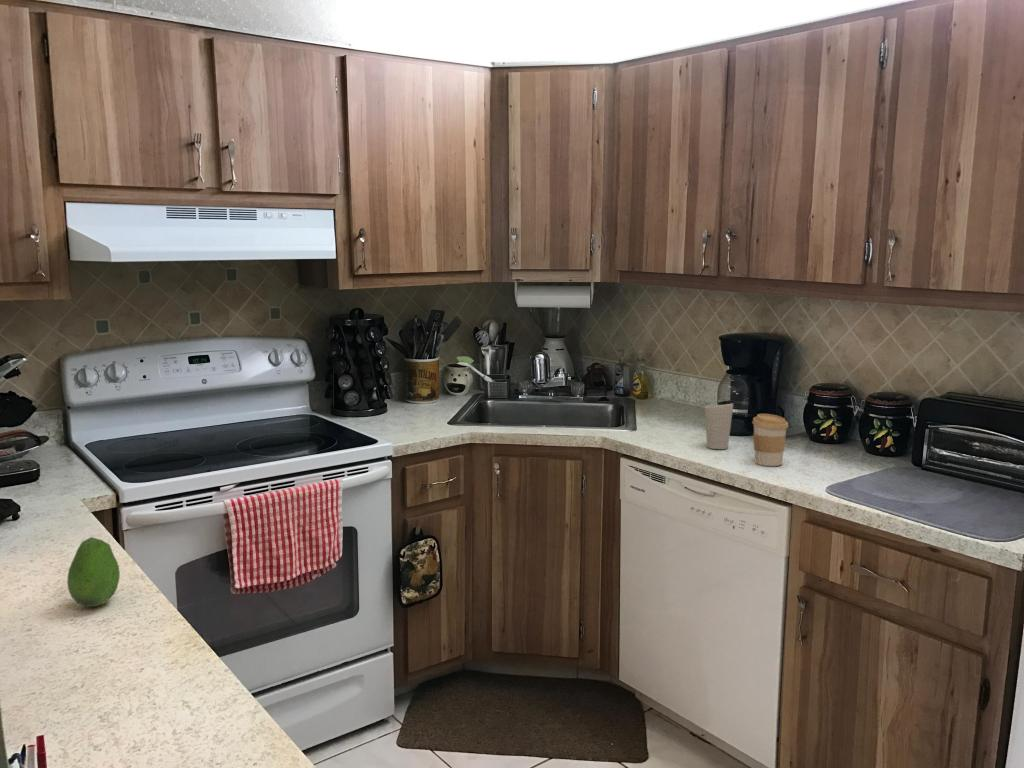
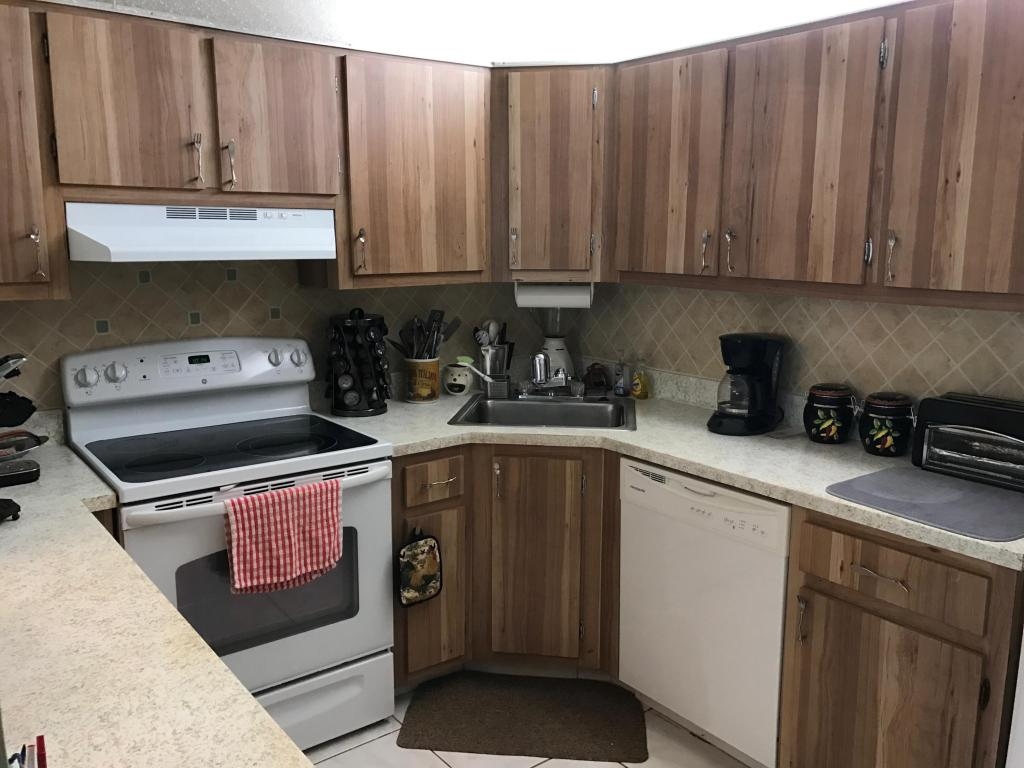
- fruit (93, 570)
- cup (718, 425)
- coffee cup (769, 439)
